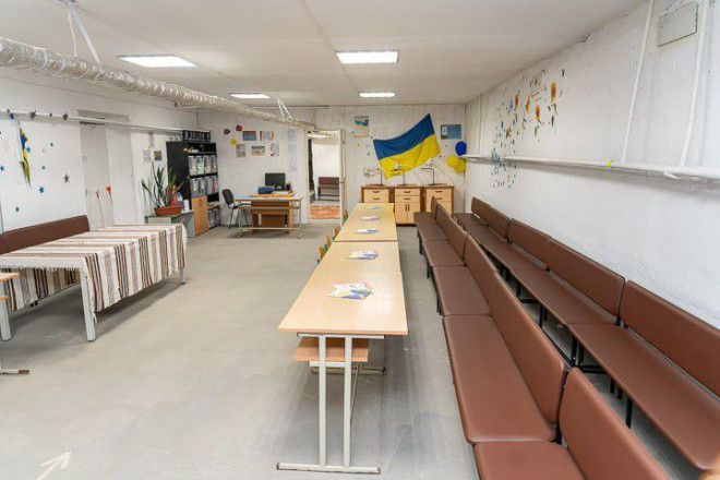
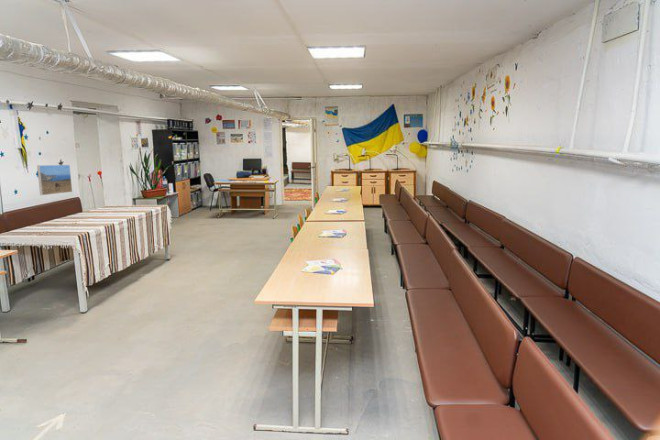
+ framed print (55, 179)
